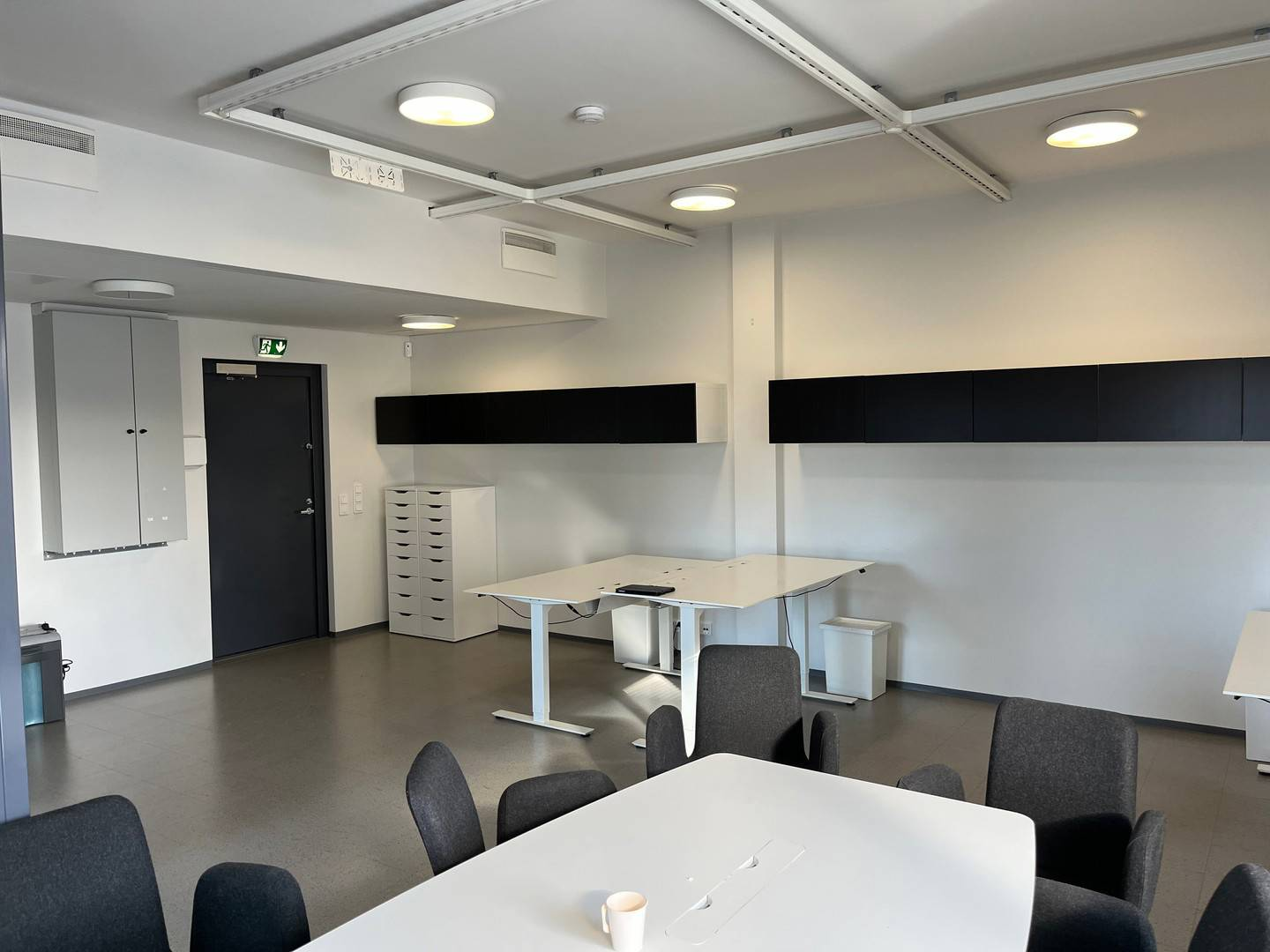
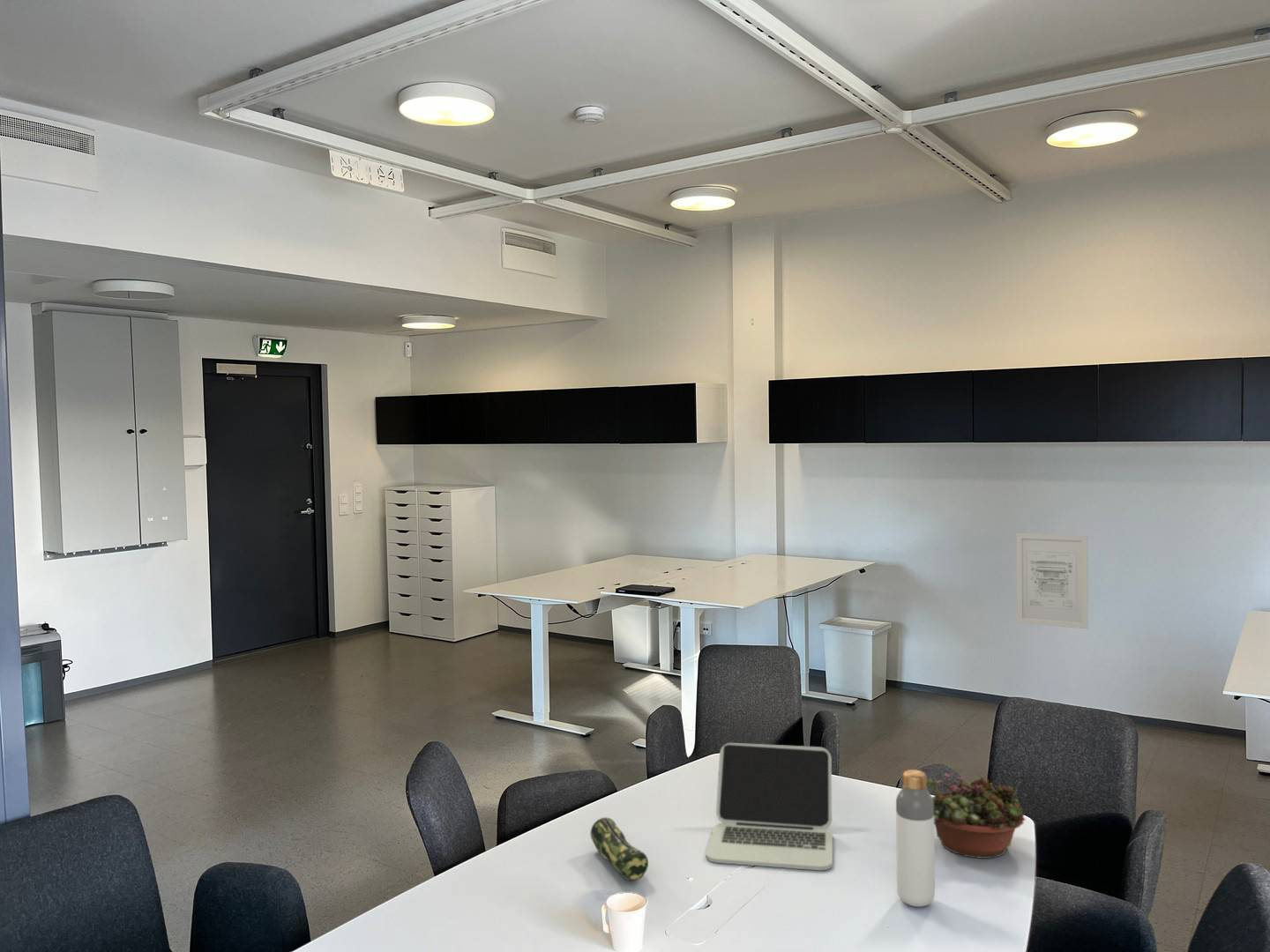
+ pencil case (619, 850)
+ succulent planter (970, 807)
+ wall art (1051, 580)
+ laptop (771, 801)
+ bottle (915, 837)
